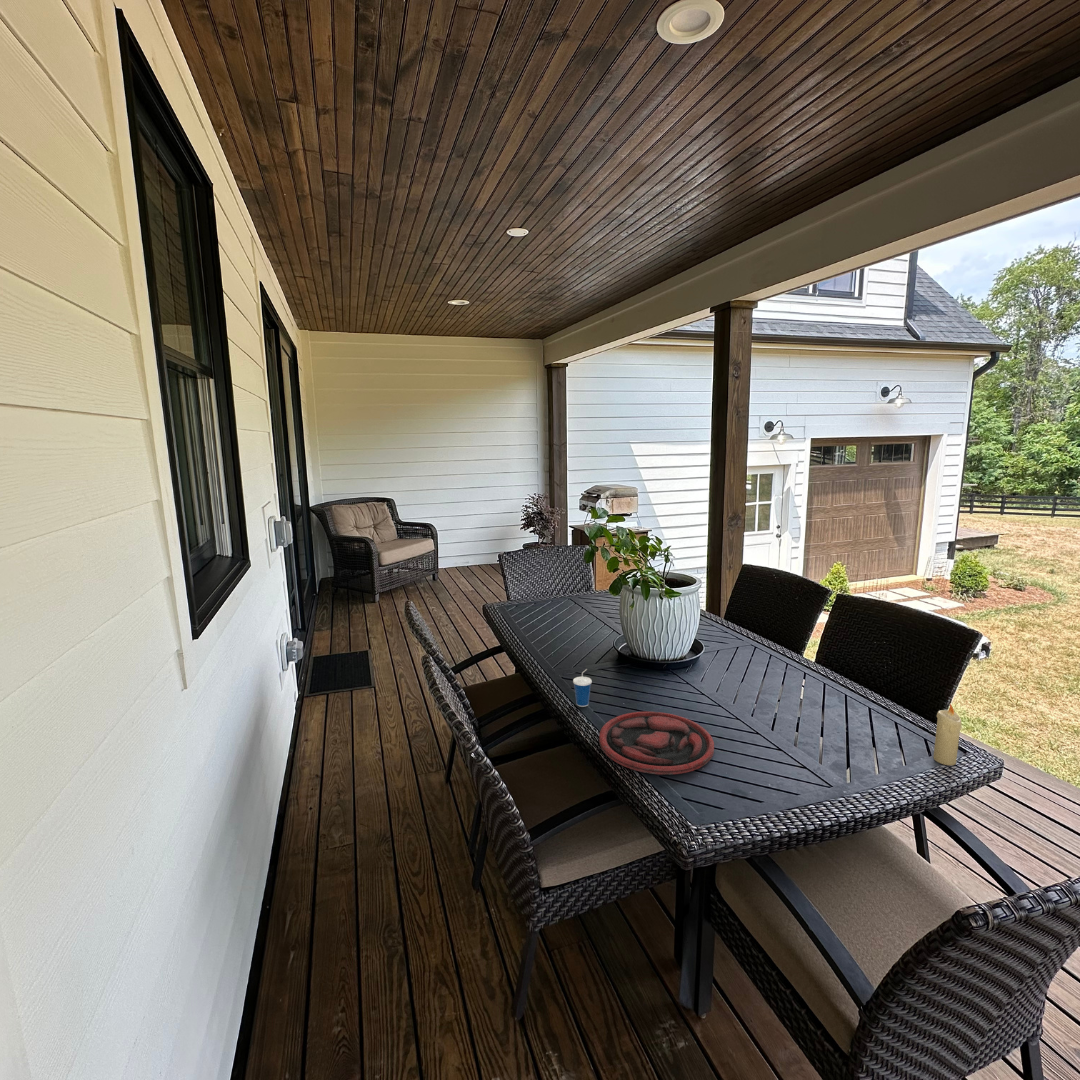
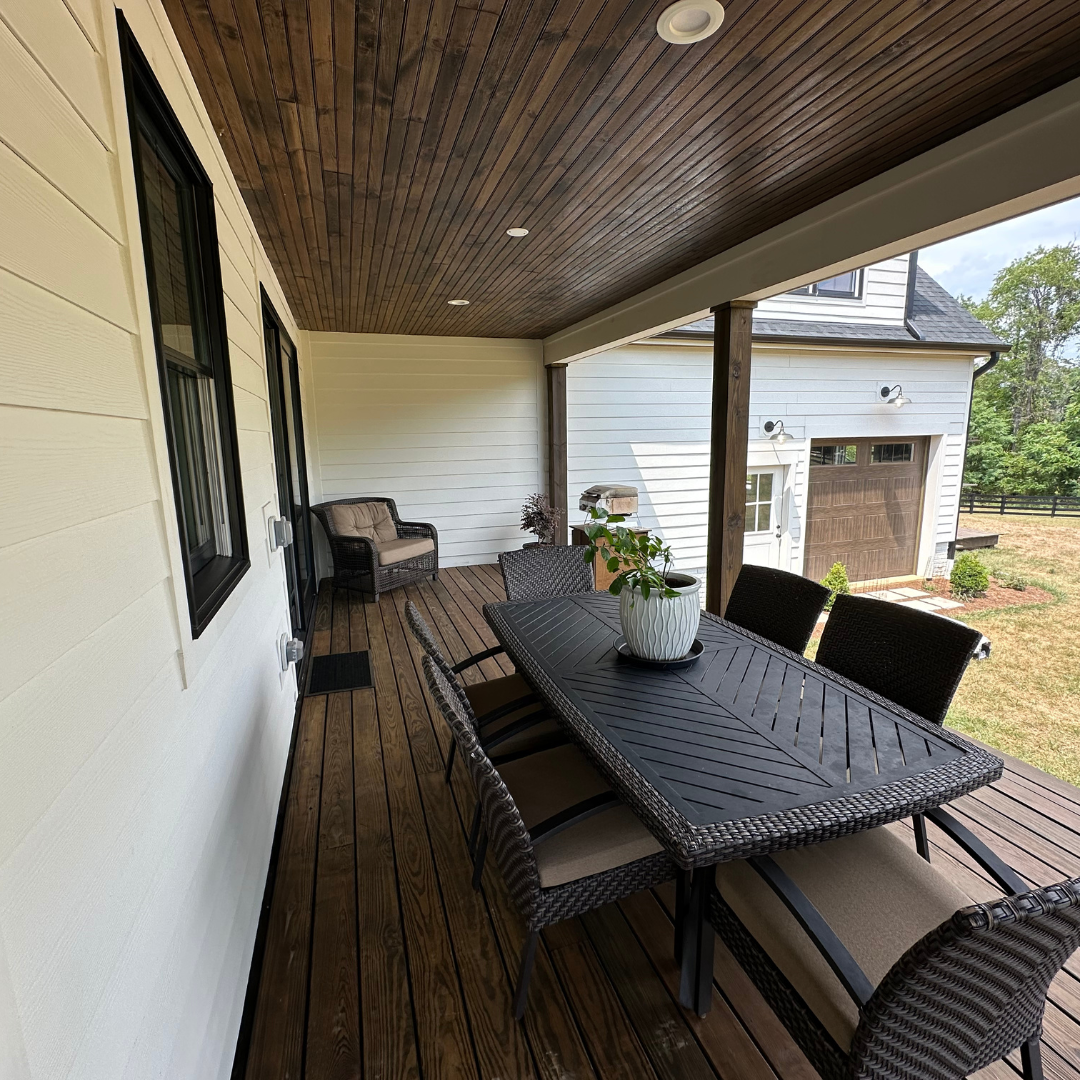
- cup (582, 685)
- candle (947, 732)
- plate (655, 739)
